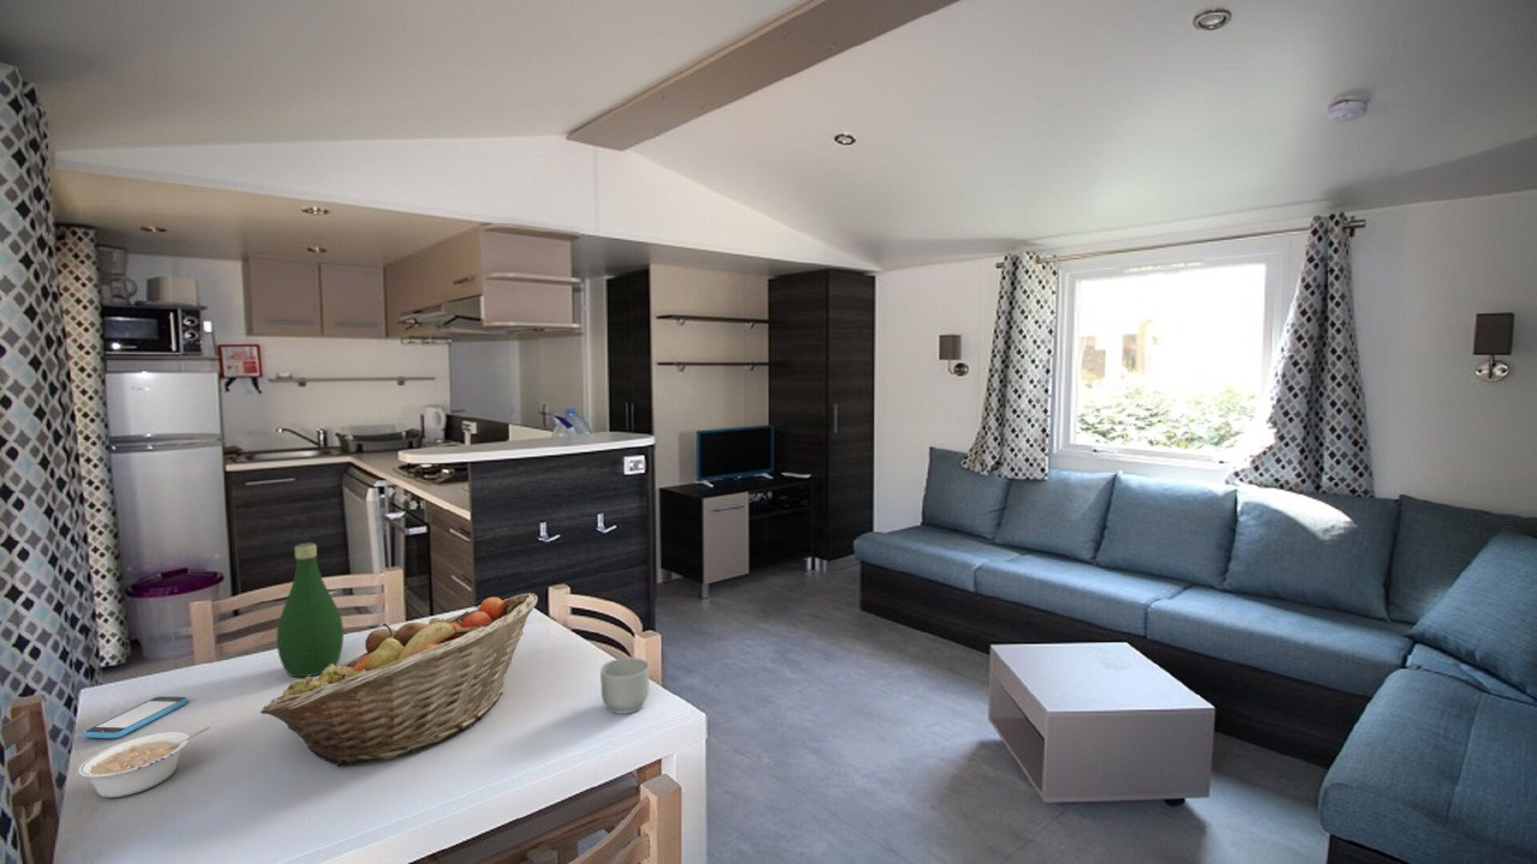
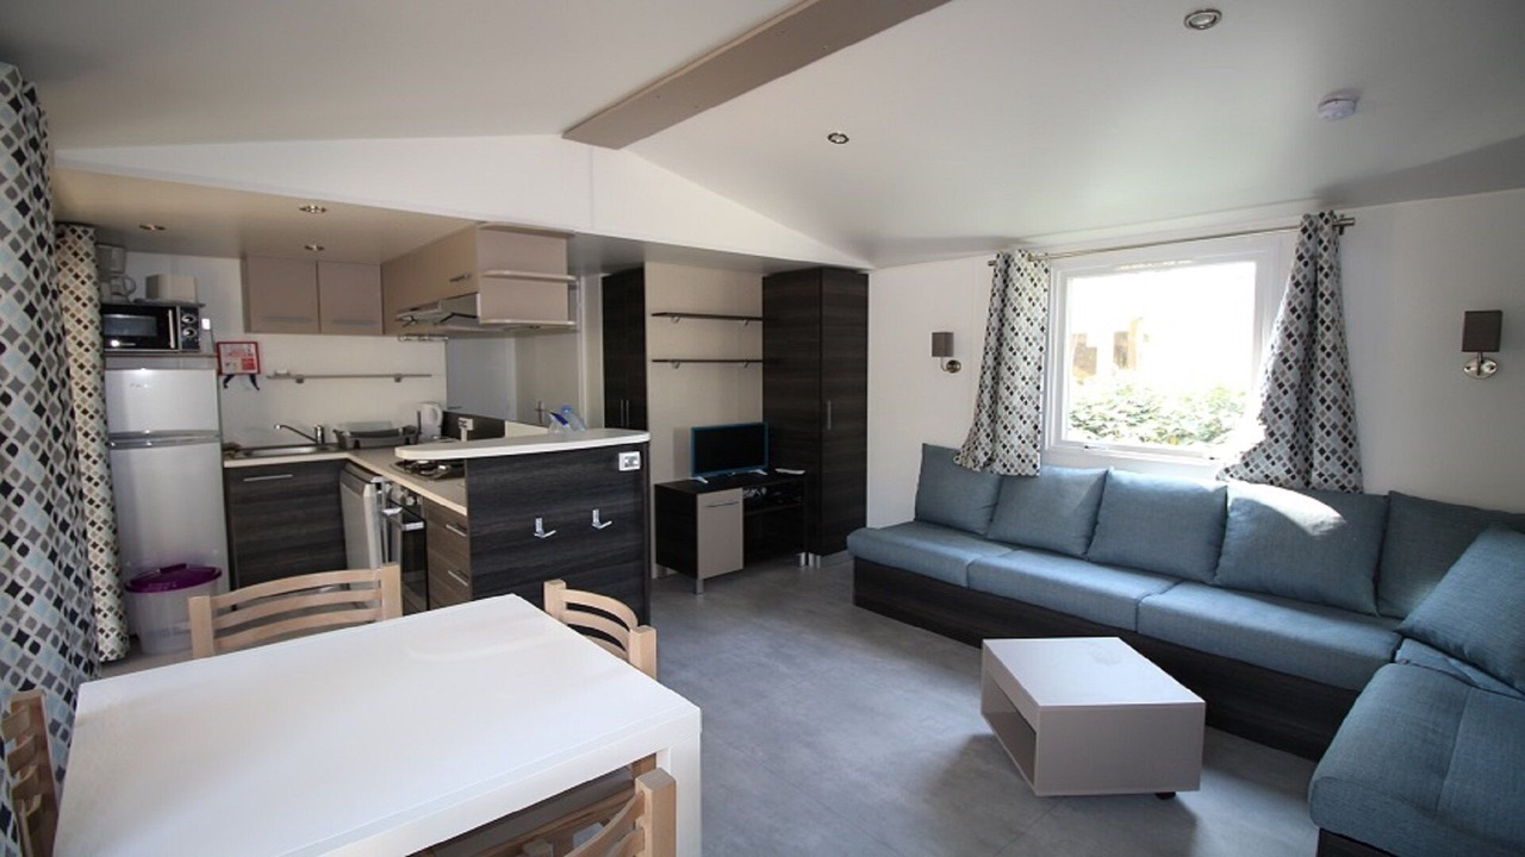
- legume (140, 762)
- smartphone (138, 716)
- bottle (309, 606)
- mug (627, 683)
- fruit basket (418, 665)
